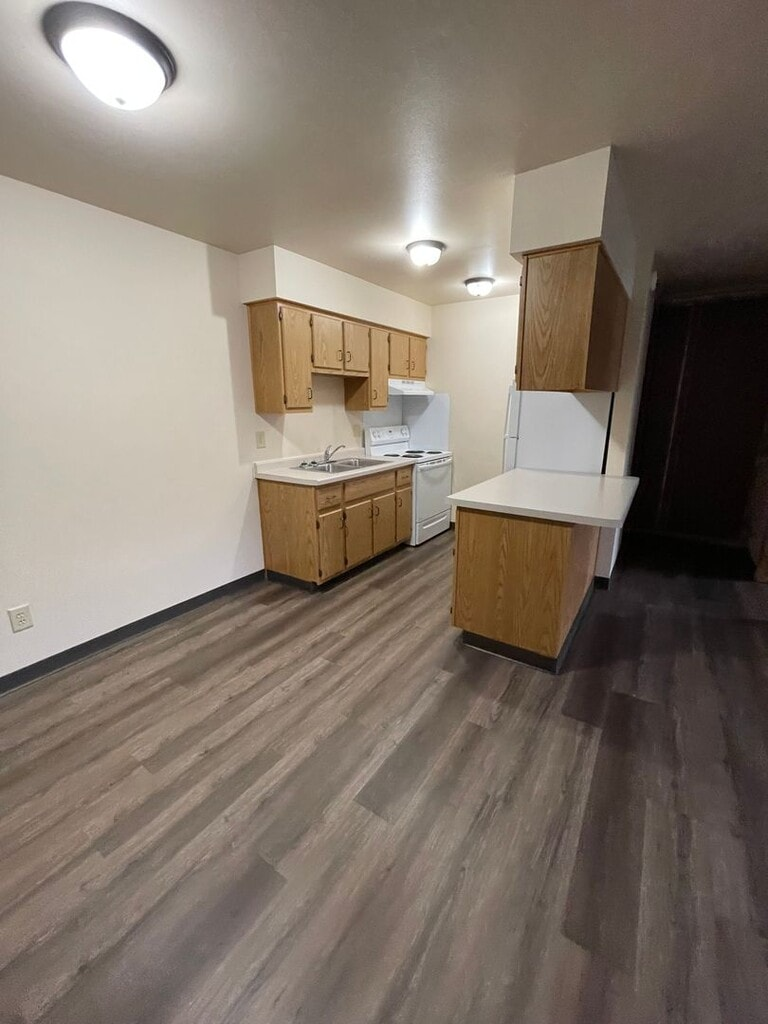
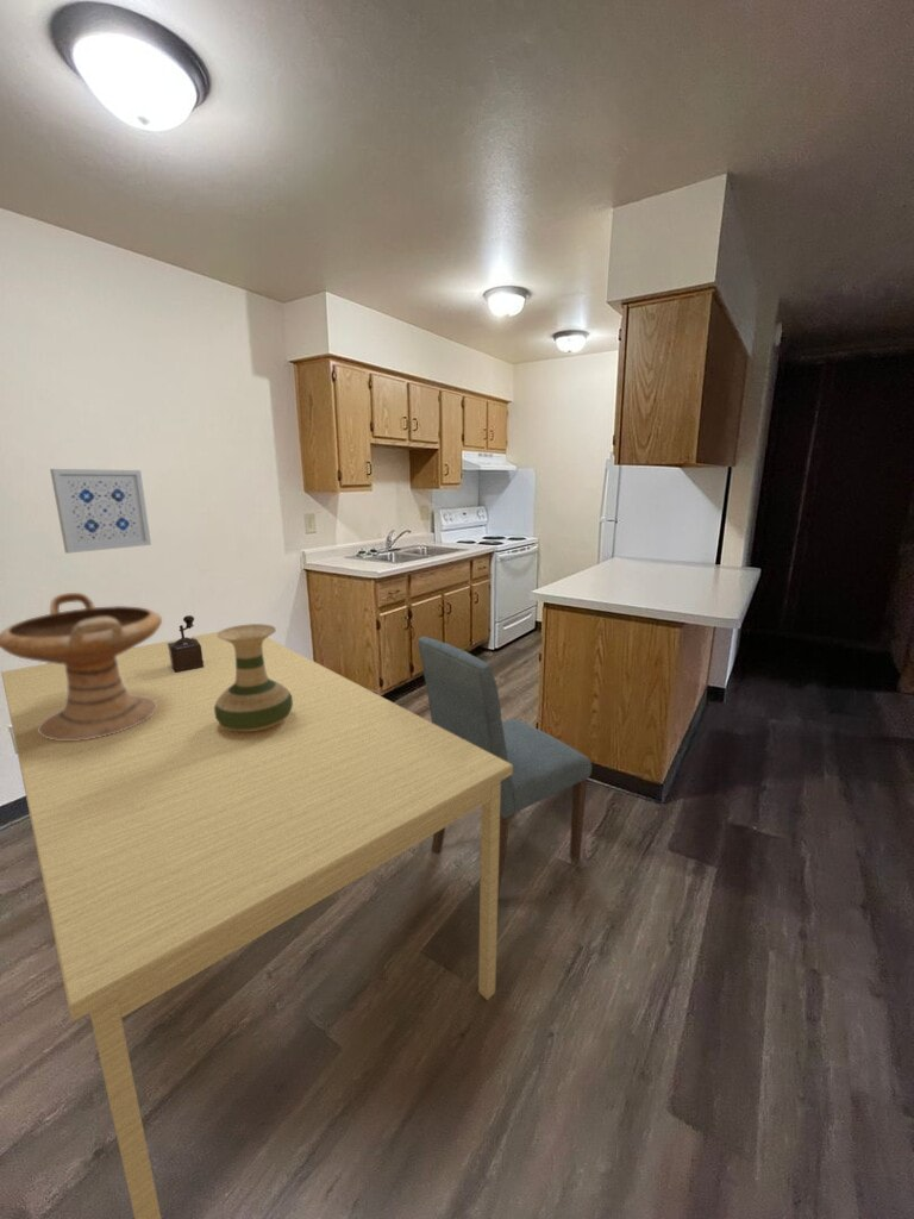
+ pepper mill (183, 642)
+ dining table (220, 812)
+ decorative bowl (90, 662)
+ wall art (104, 510)
+ dining chair (502, 750)
+ vase (251, 676)
